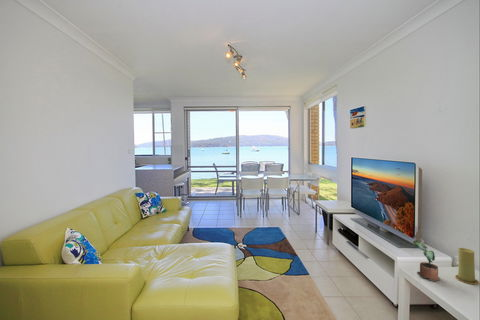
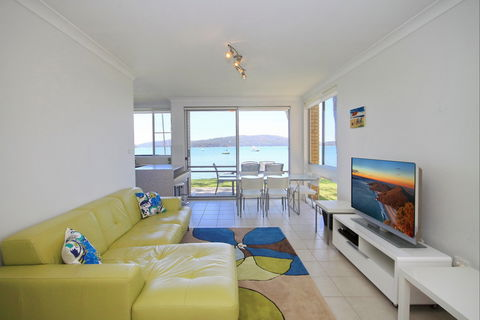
- potted plant (427, 259)
- candle (466, 264)
